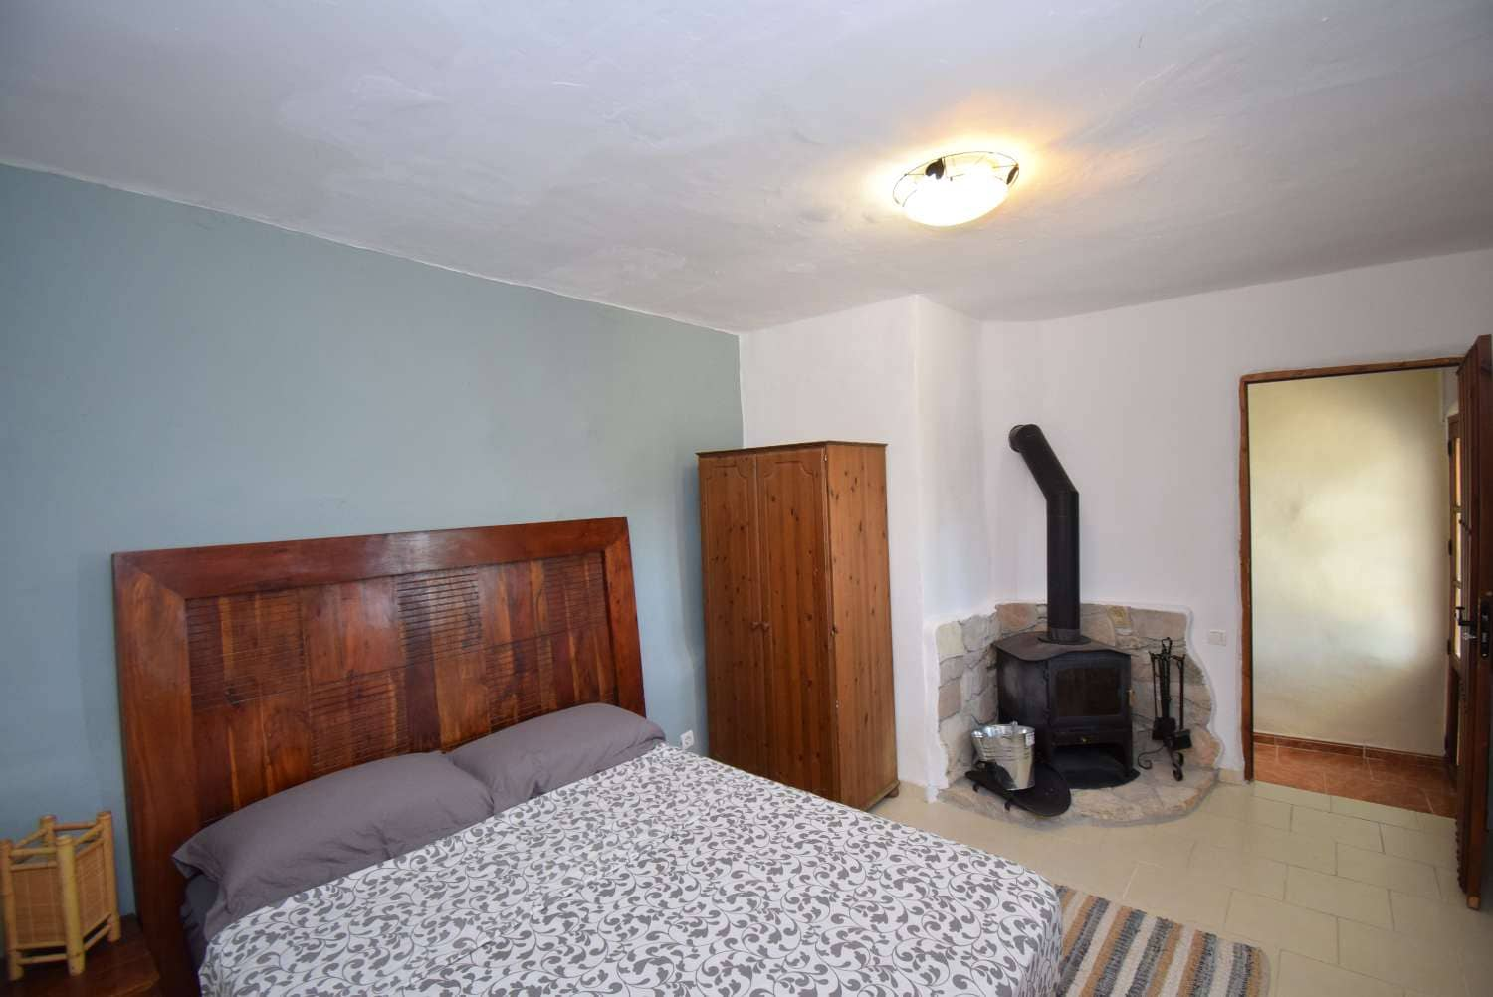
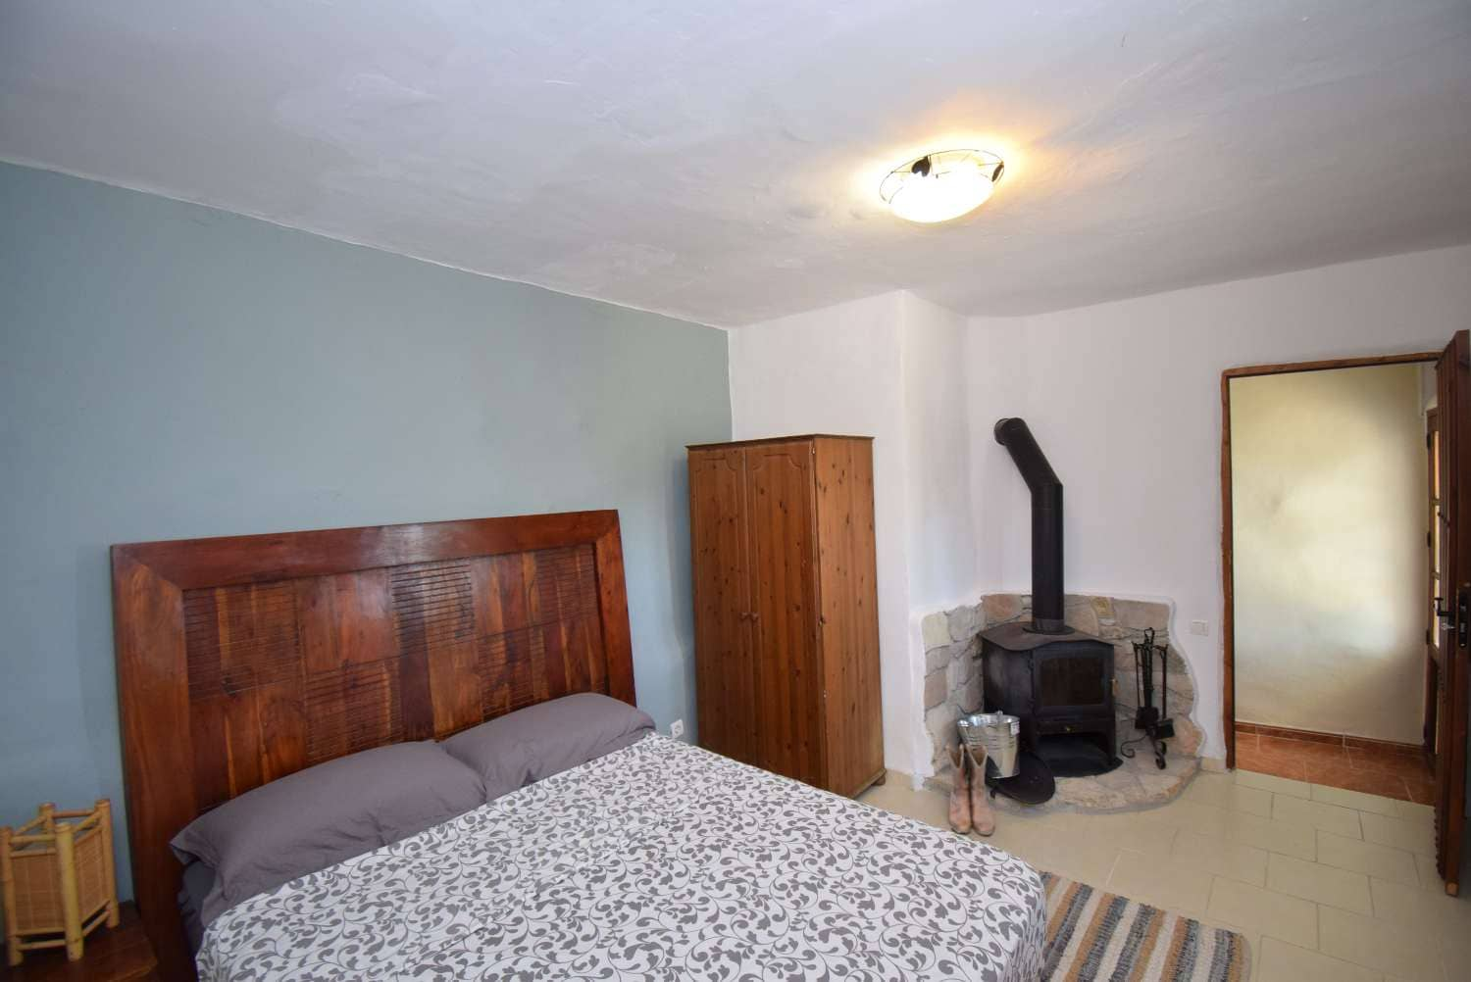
+ boots (969, 784)
